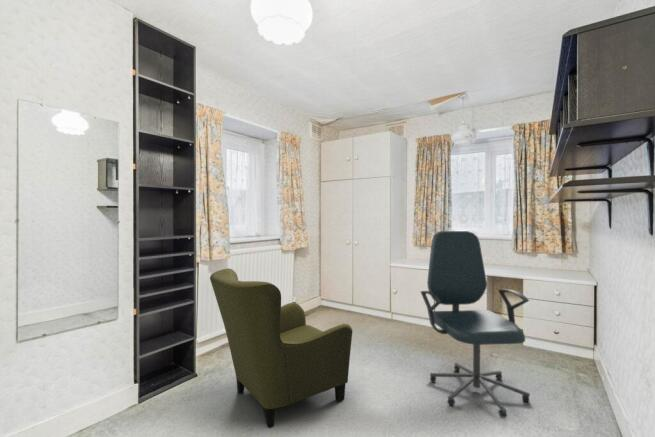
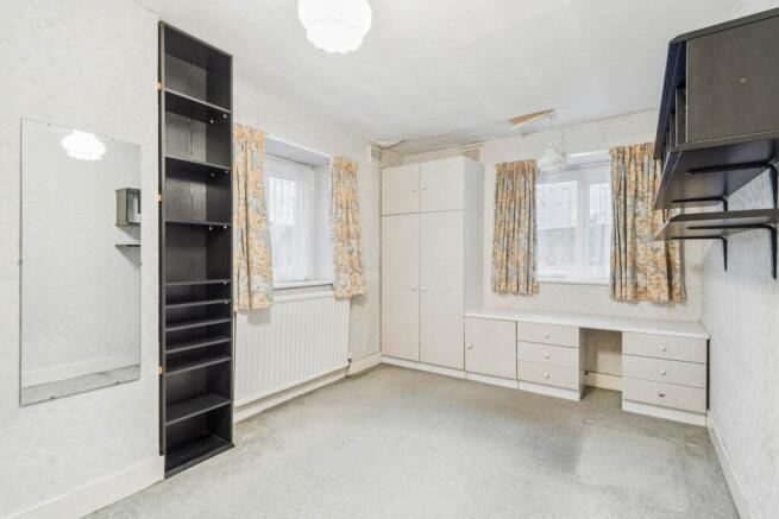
- armchair (278, 334)
- office chair (472, 310)
